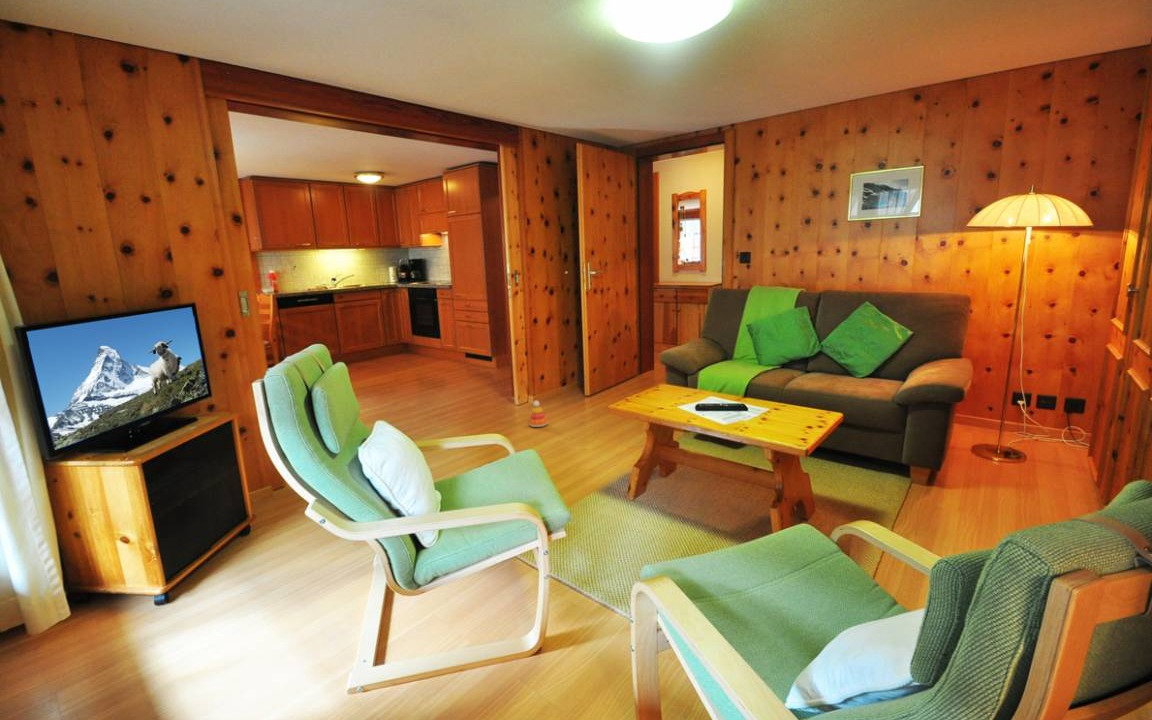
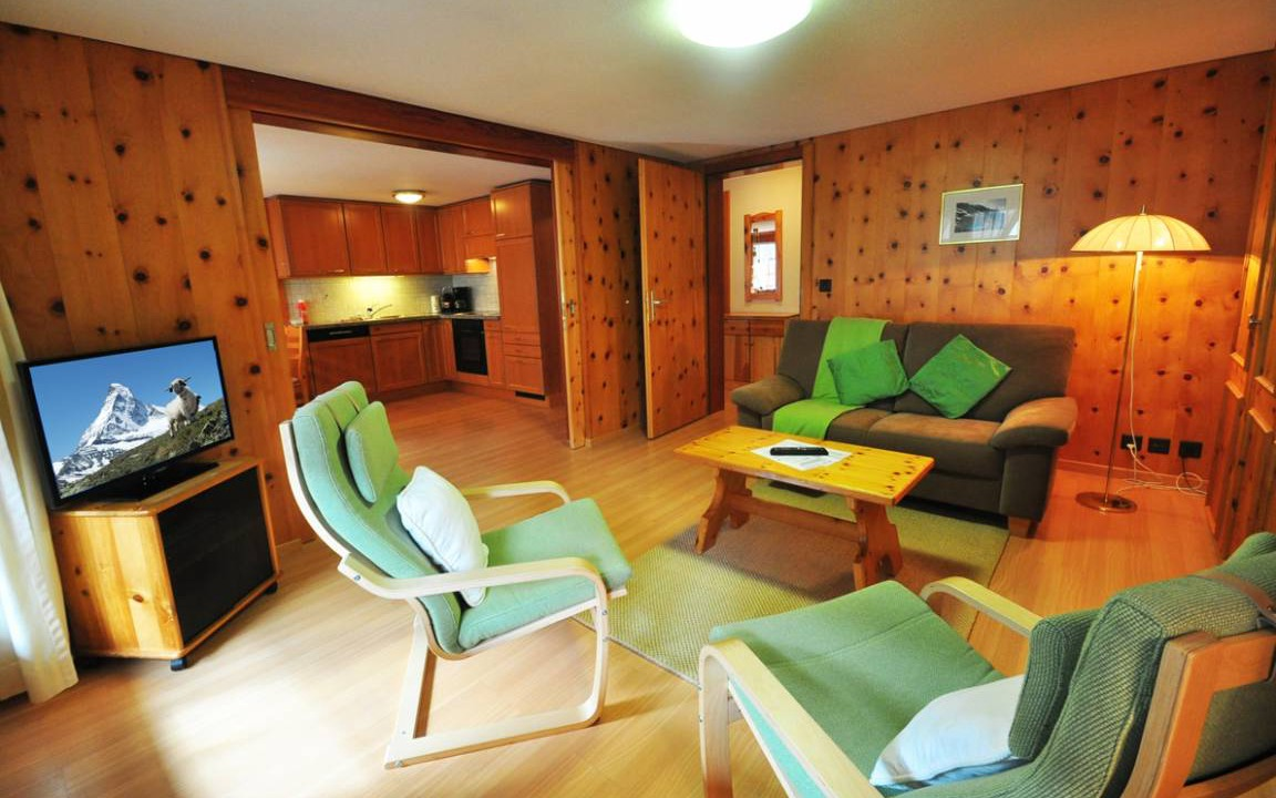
- stacking toy (537, 412)
